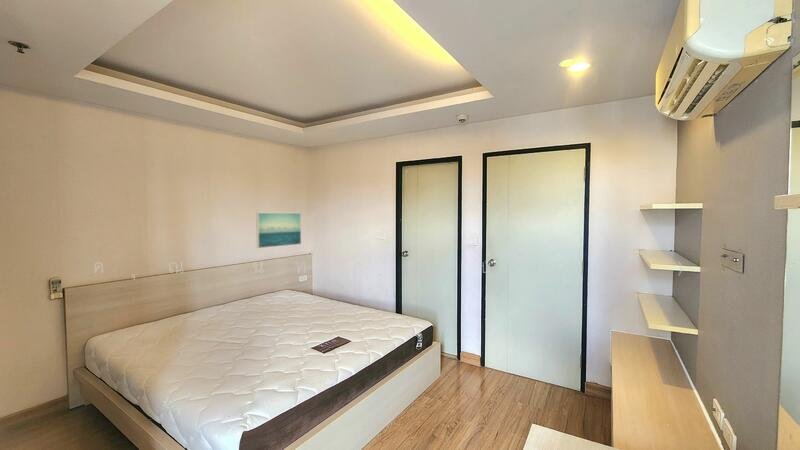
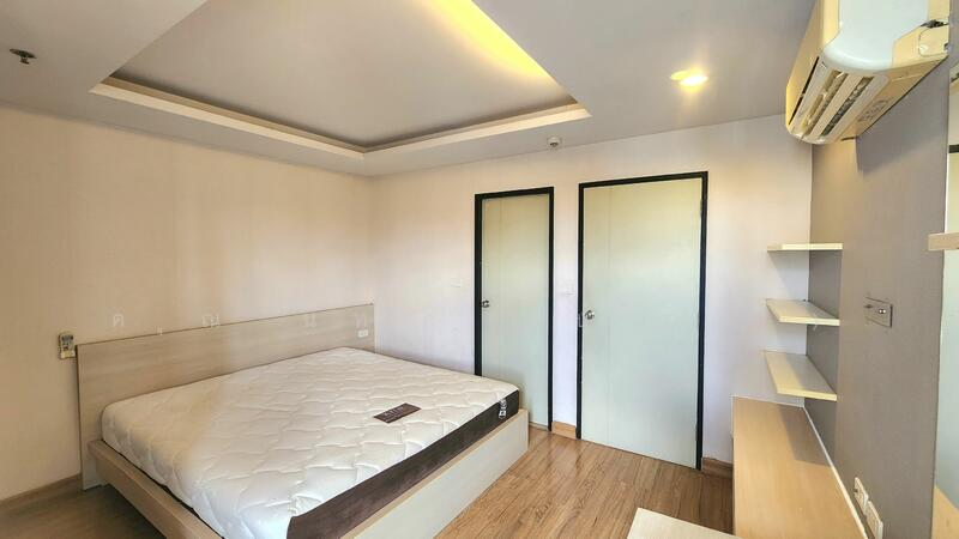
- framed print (280, 229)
